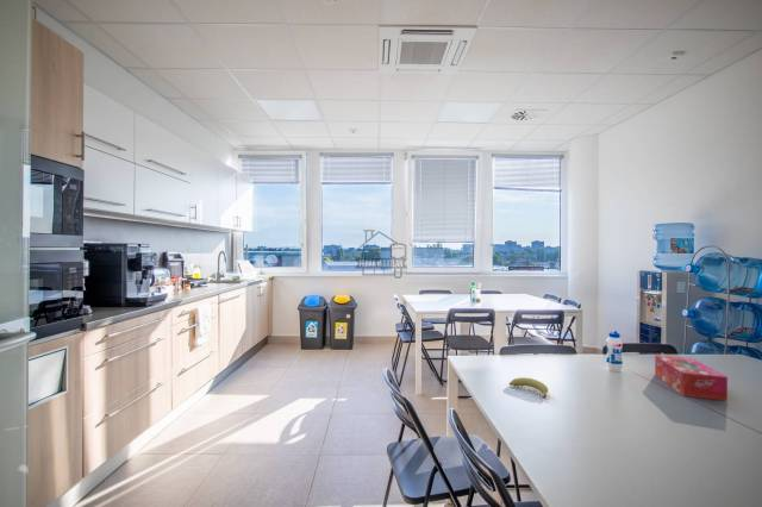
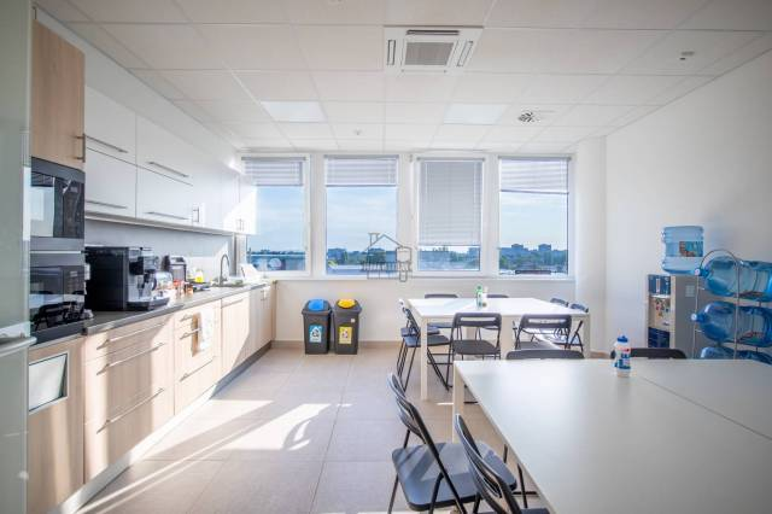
- tissue box (687, 375)
- fruit (531, 386)
